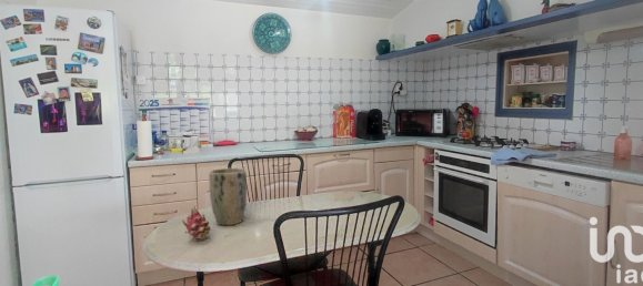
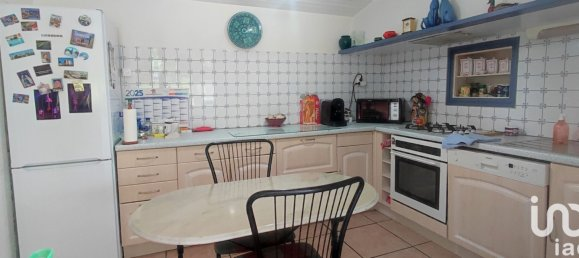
- plant pot (228, 196)
- fruit (197, 223)
